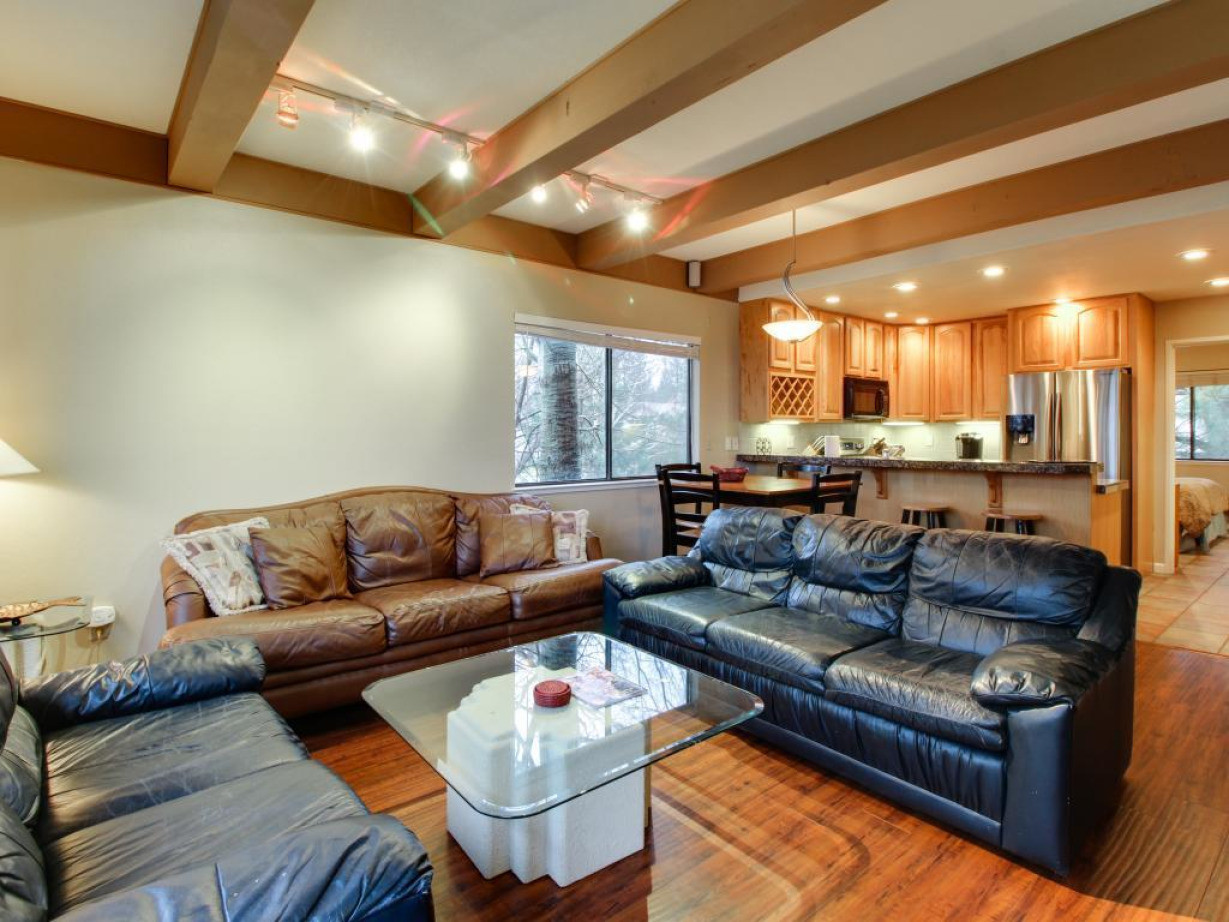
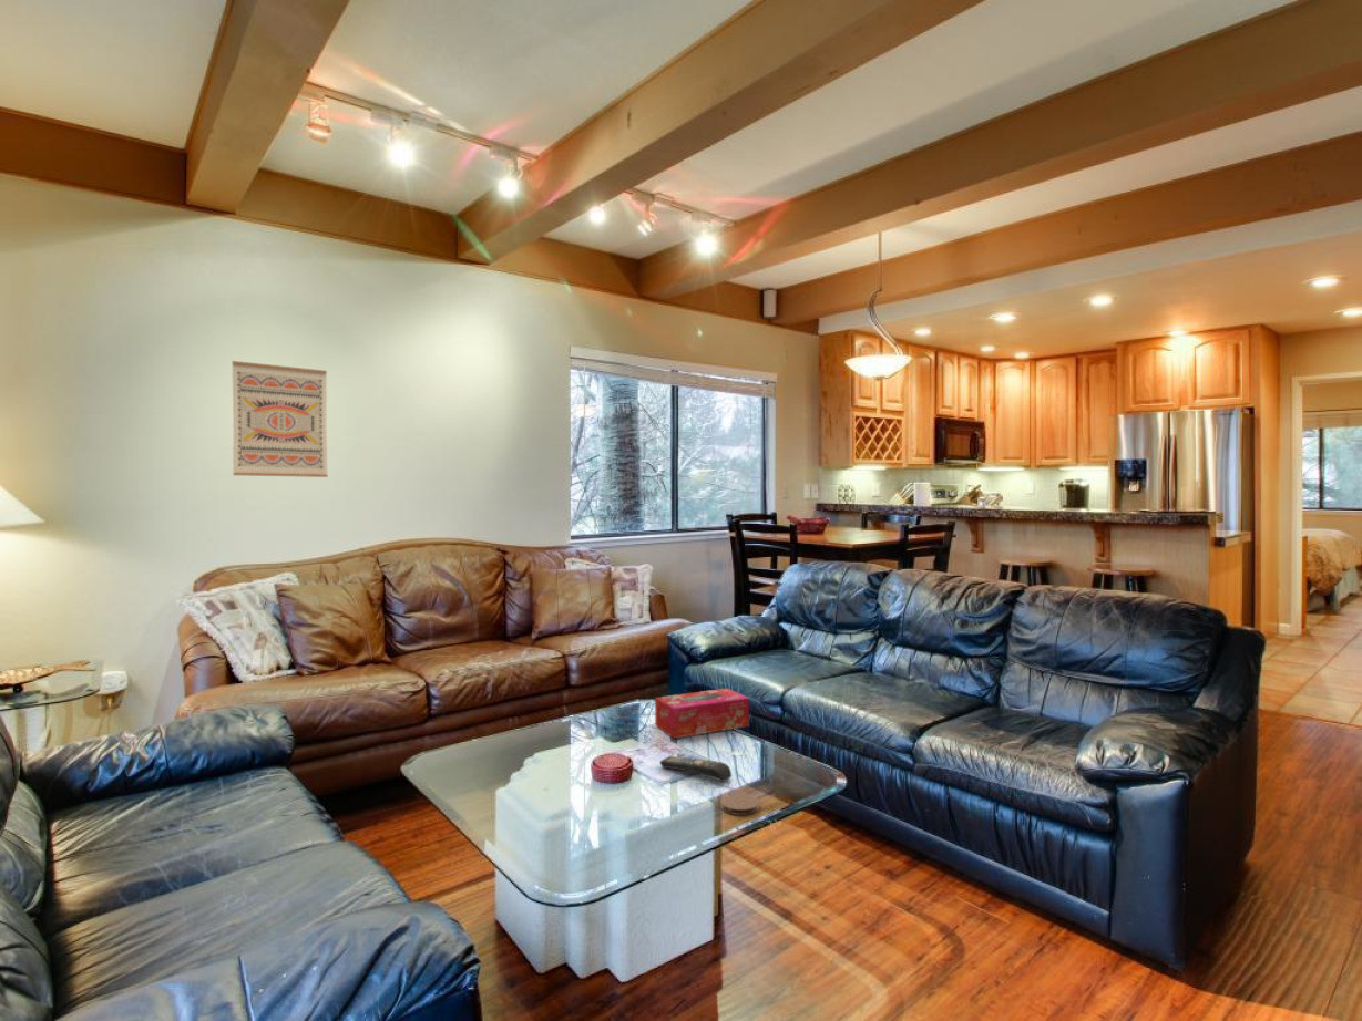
+ remote control (695, 766)
+ wall art (281, 421)
+ coaster (739, 804)
+ tissue box (702, 712)
